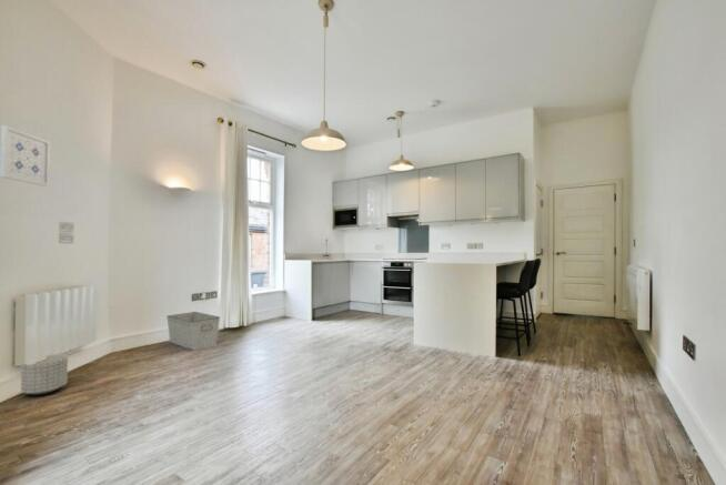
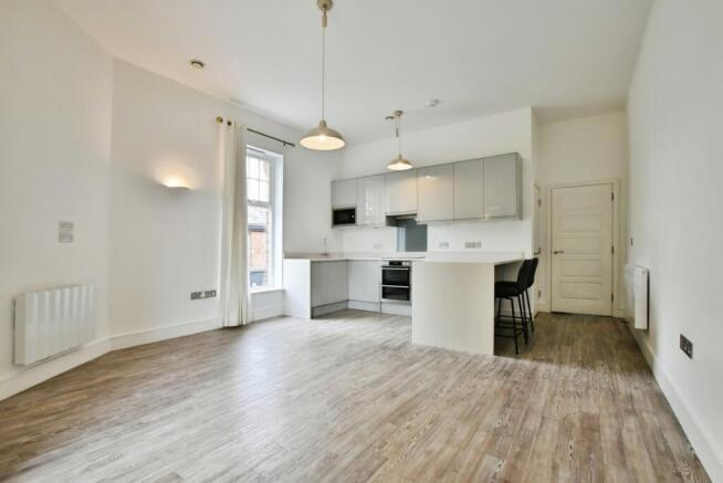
- storage bin (192, 330)
- planter (44, 375)
- wall art (27, 158)
